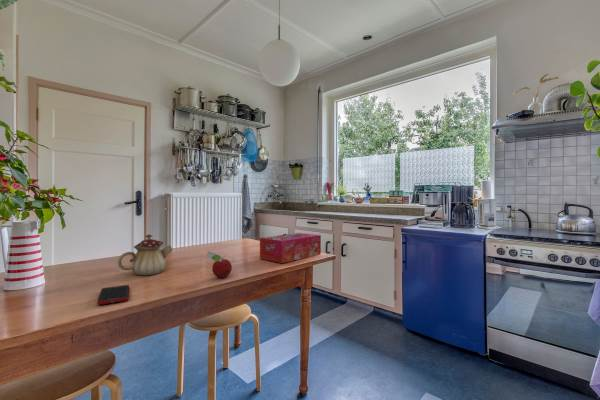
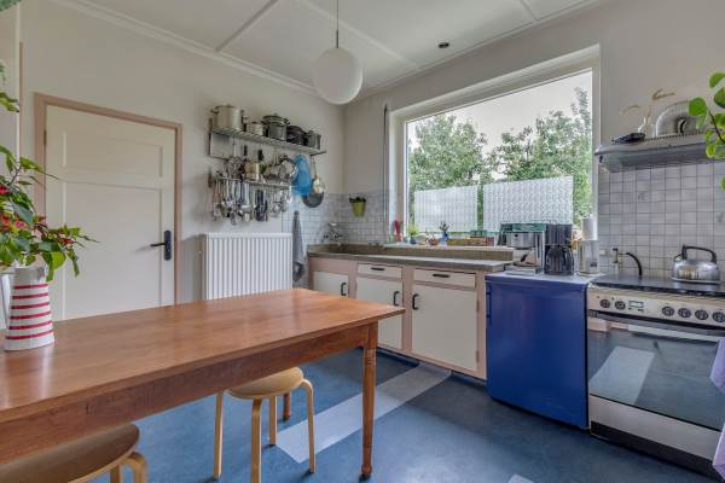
- cell phone (114, 294)
- tissue box (291, 246)
- teapot (146, 253)
- fruit (219, 264)
